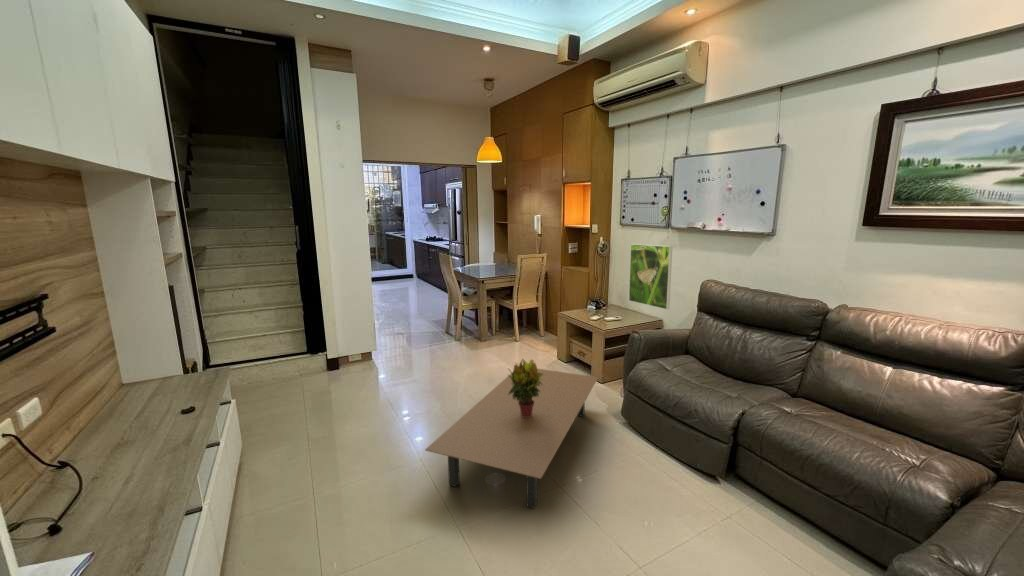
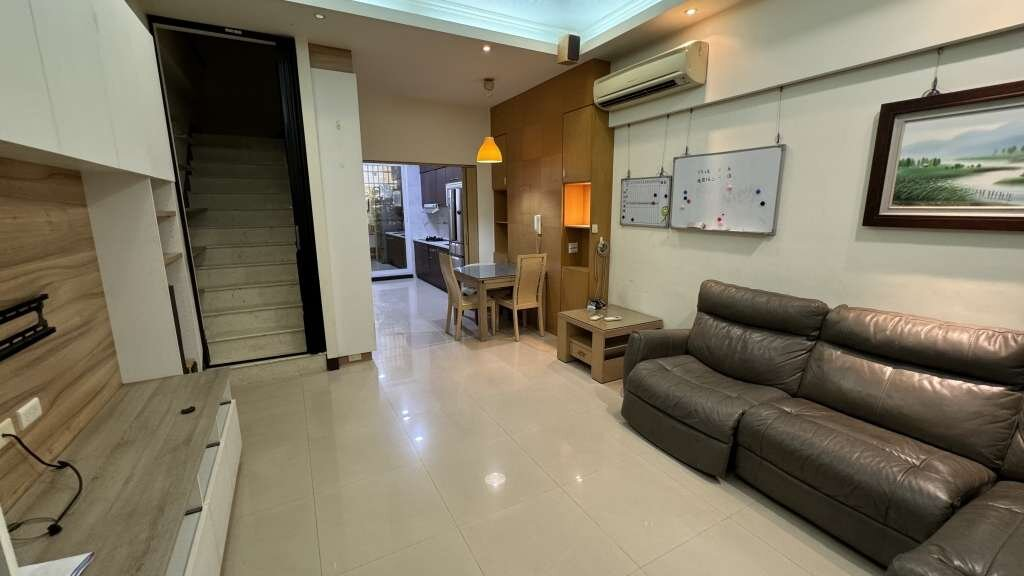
- coffee table (527, 425)
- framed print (649, 275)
- potted plant (526, 387)
